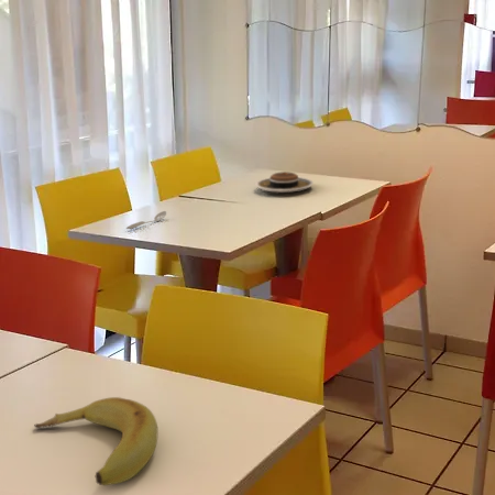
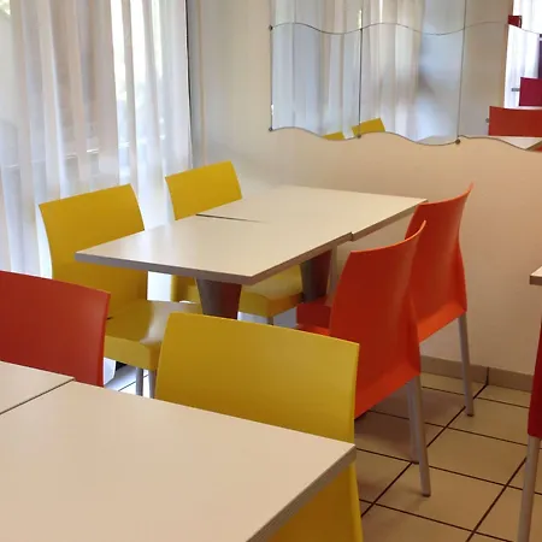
- banana (94, 422)
- spoon (146, 222)
- plate (284, 182)
